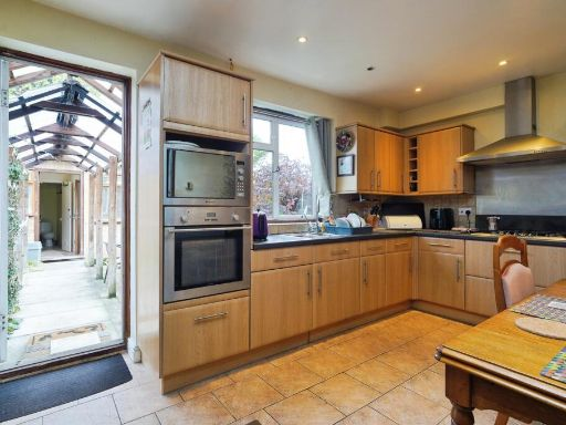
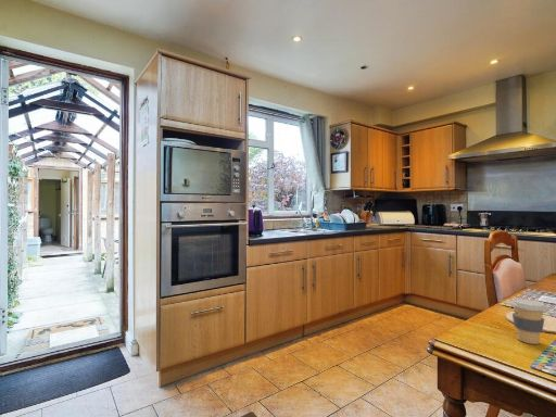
+ coffee cup (528, 320)
